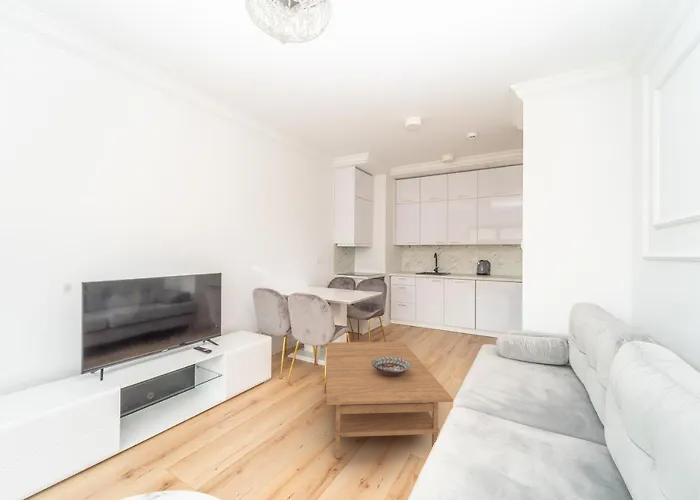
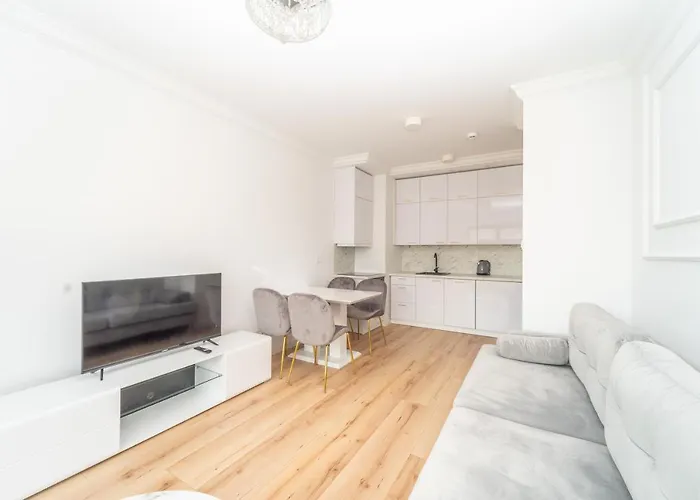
- decorative bowl (391, 368)
- coffee table (374, 389)
